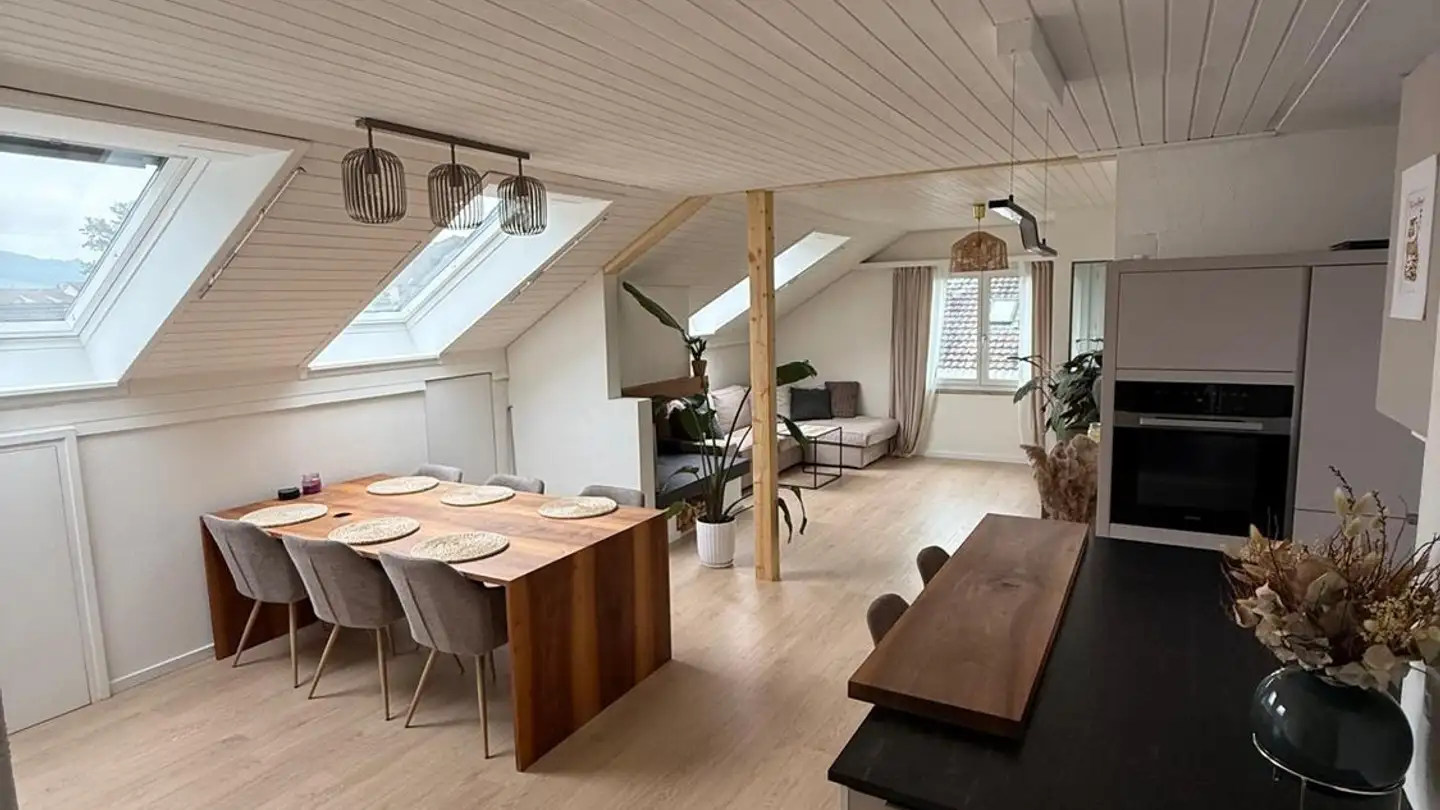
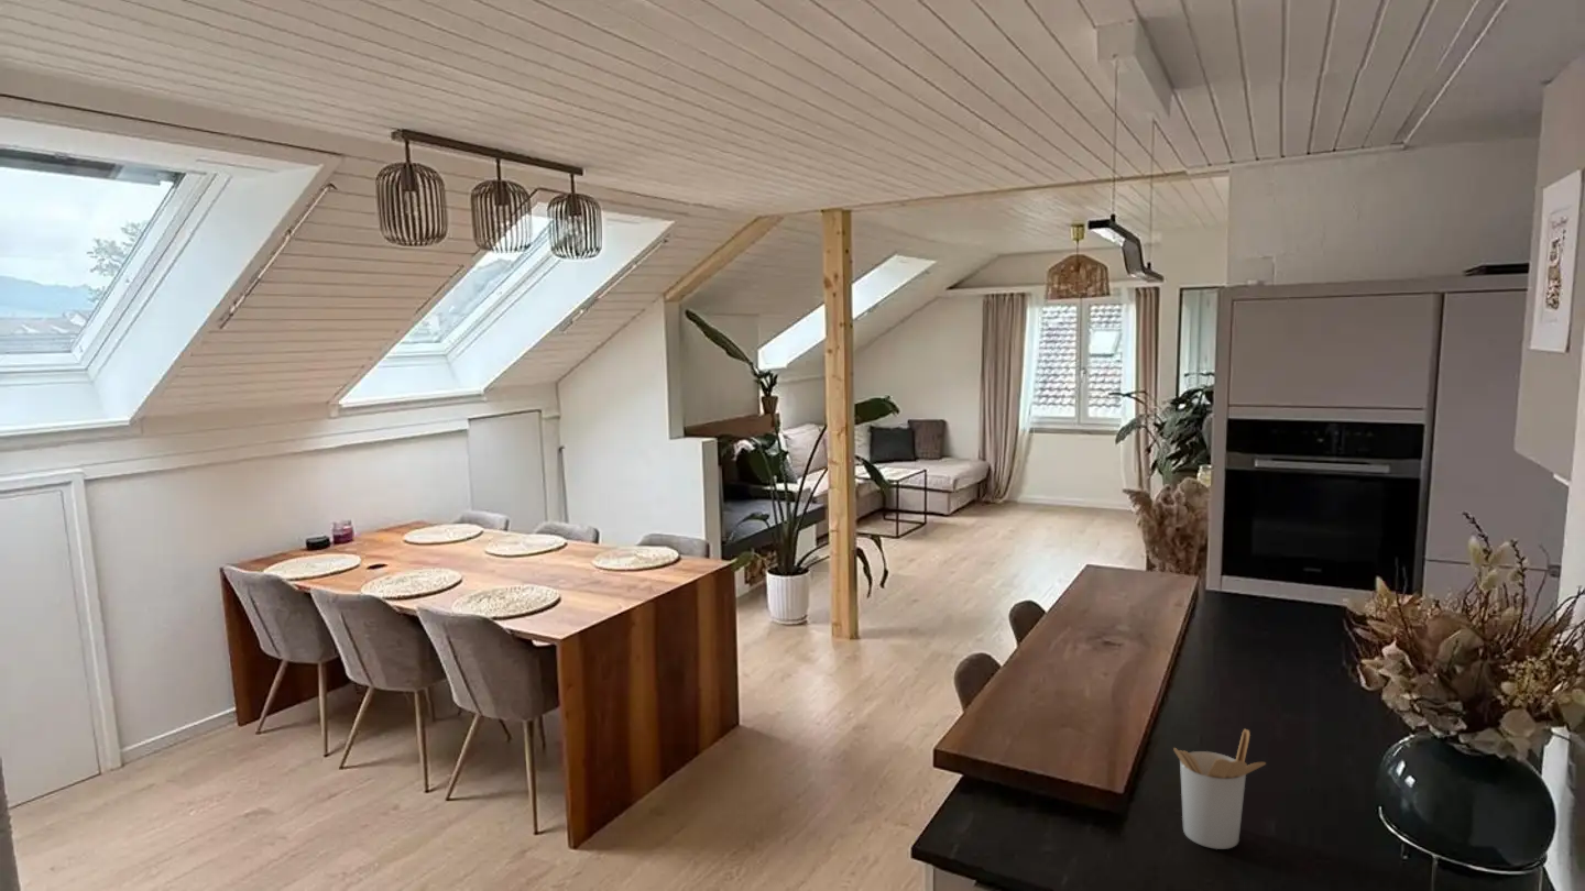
+ utensil holder (1220, 790)
